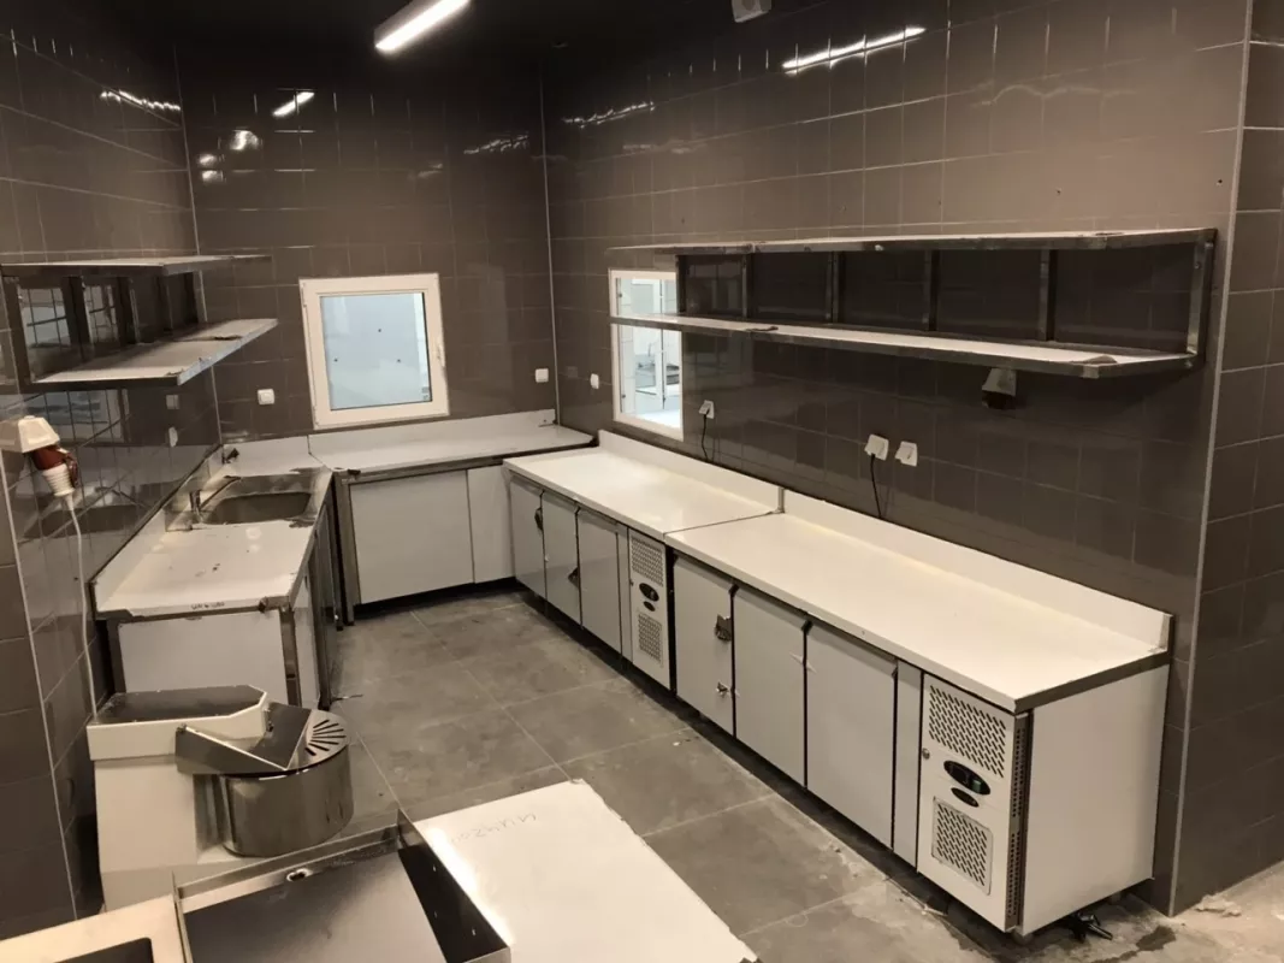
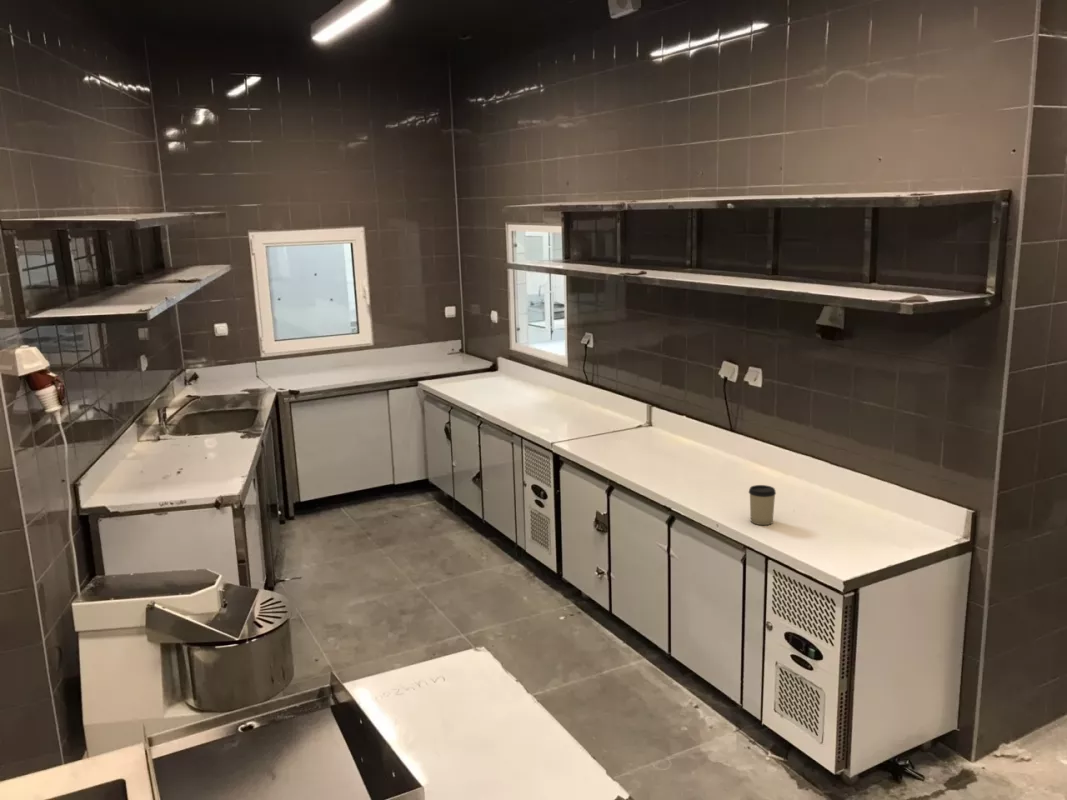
+ cup (761, 505)
